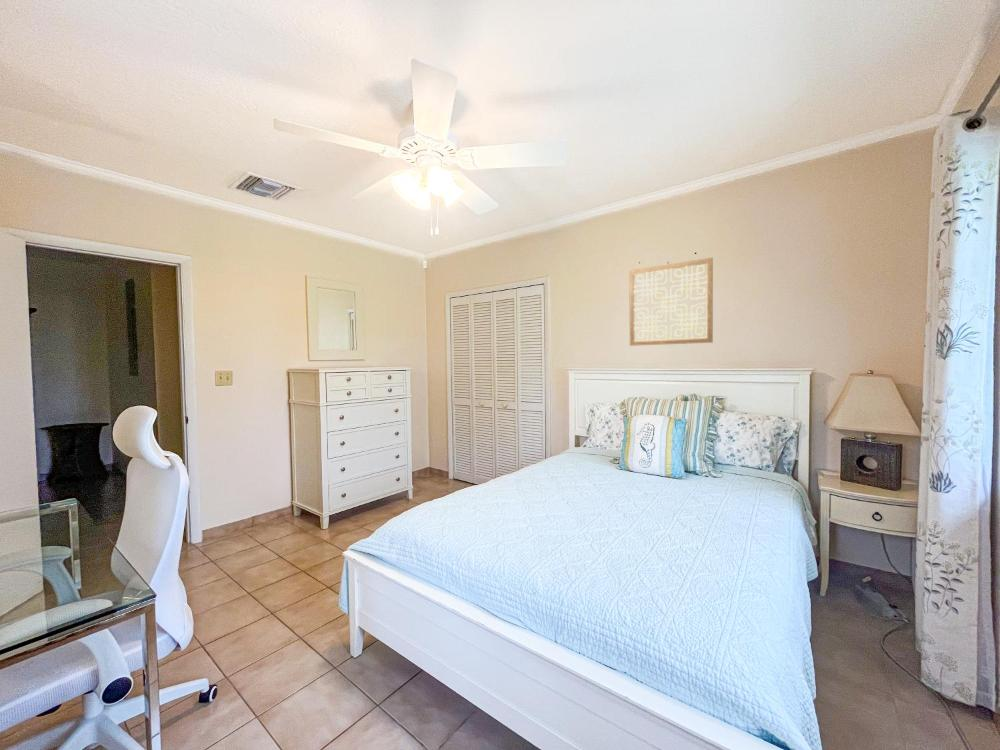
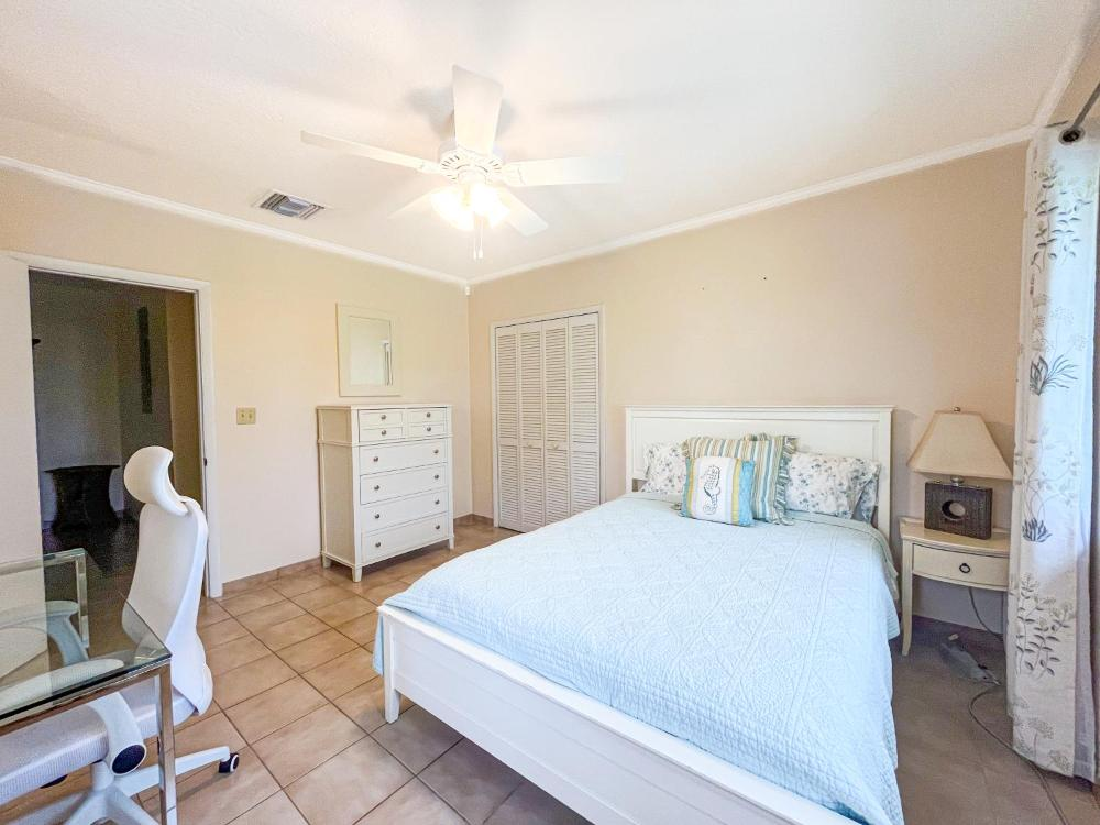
- wall art (667, 302)
